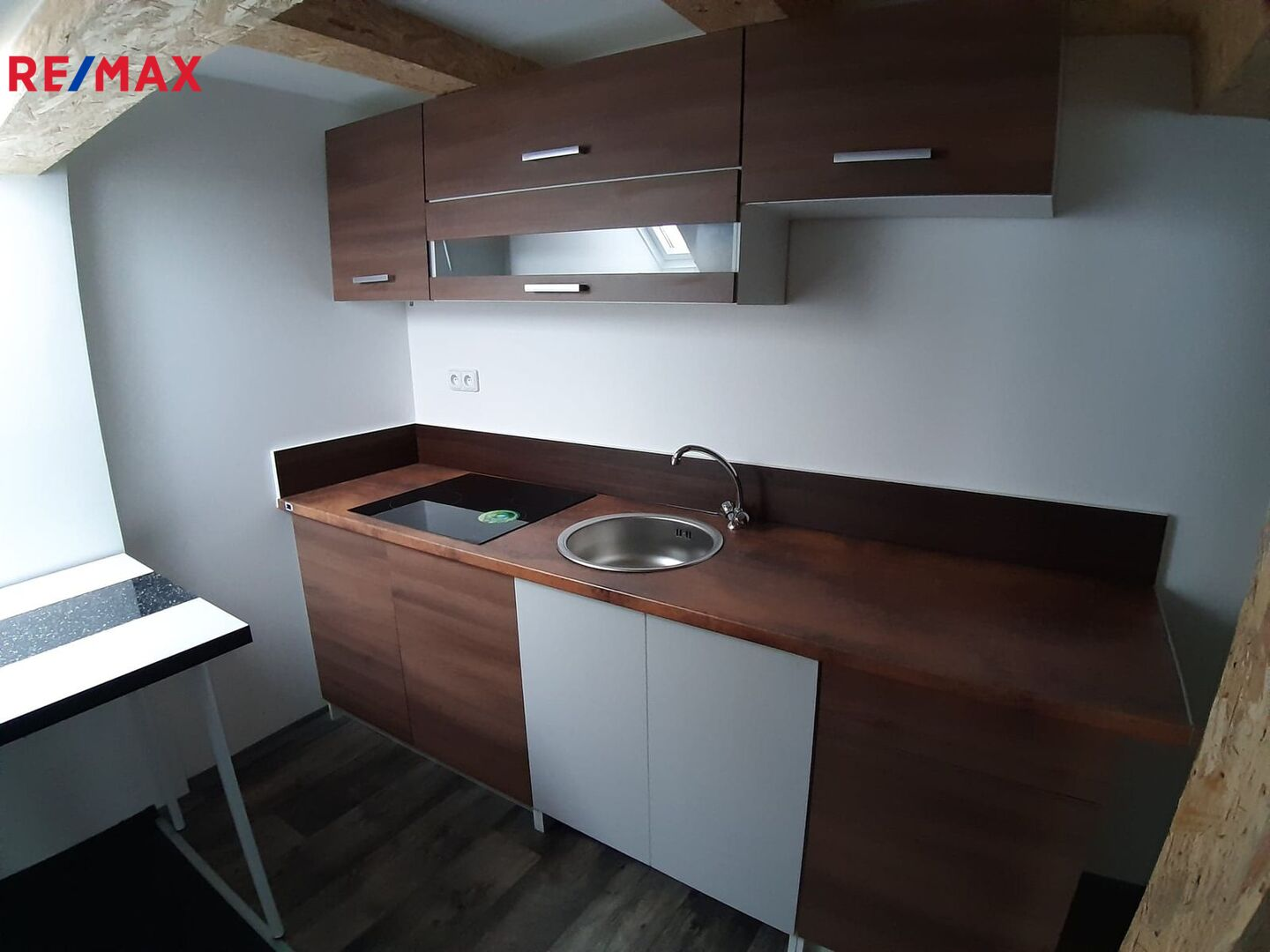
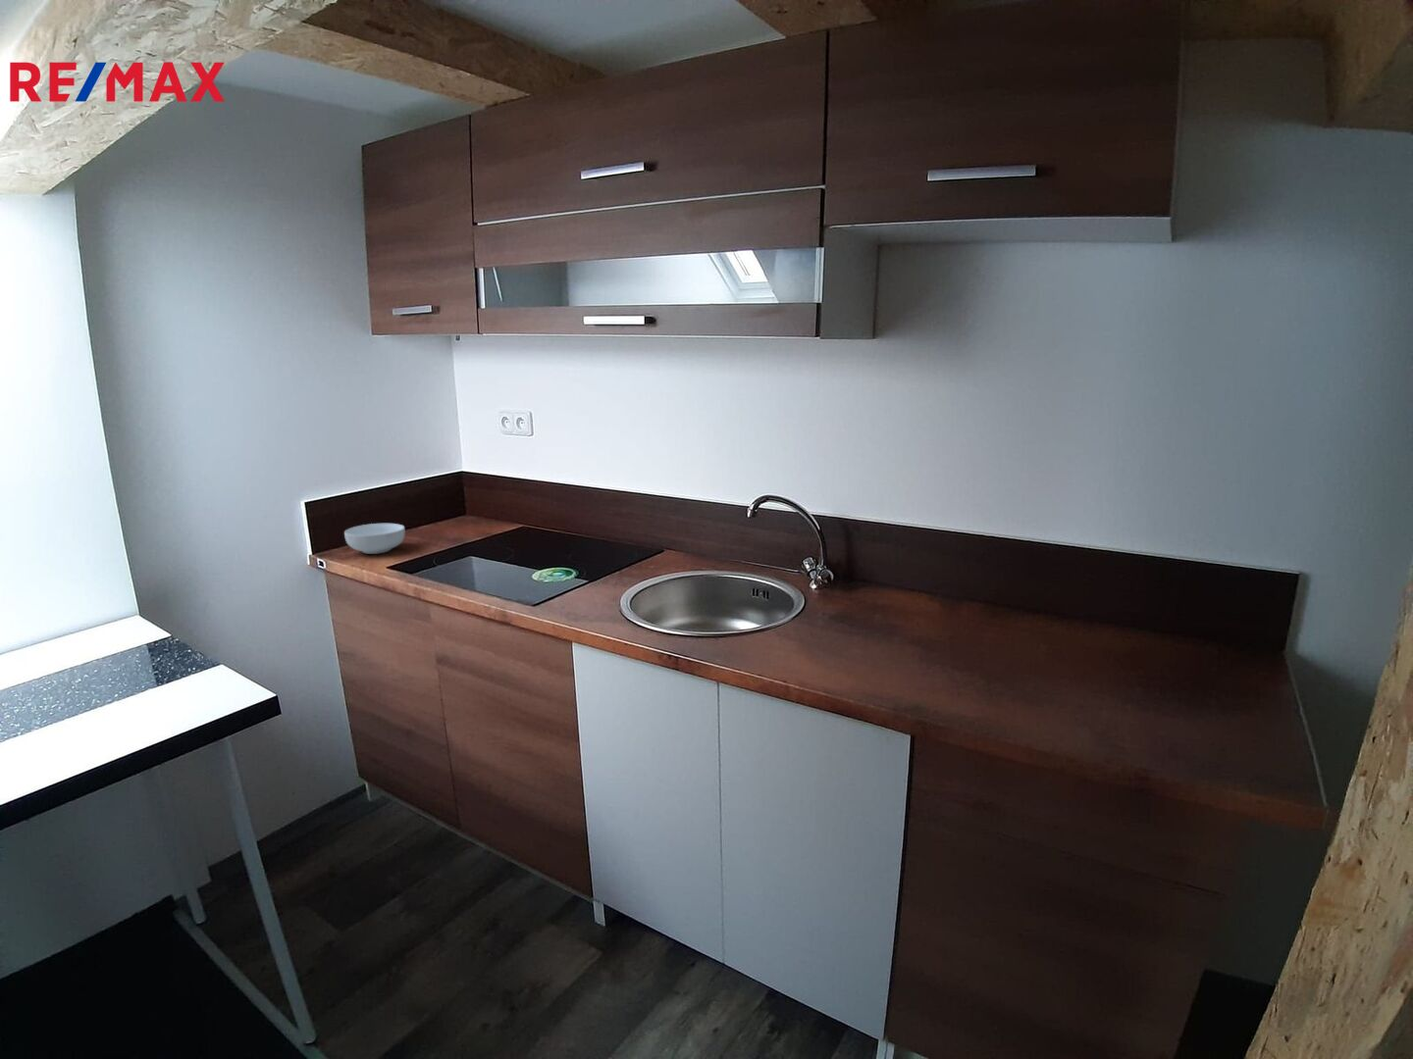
+ cereal bowl (376, 540)
